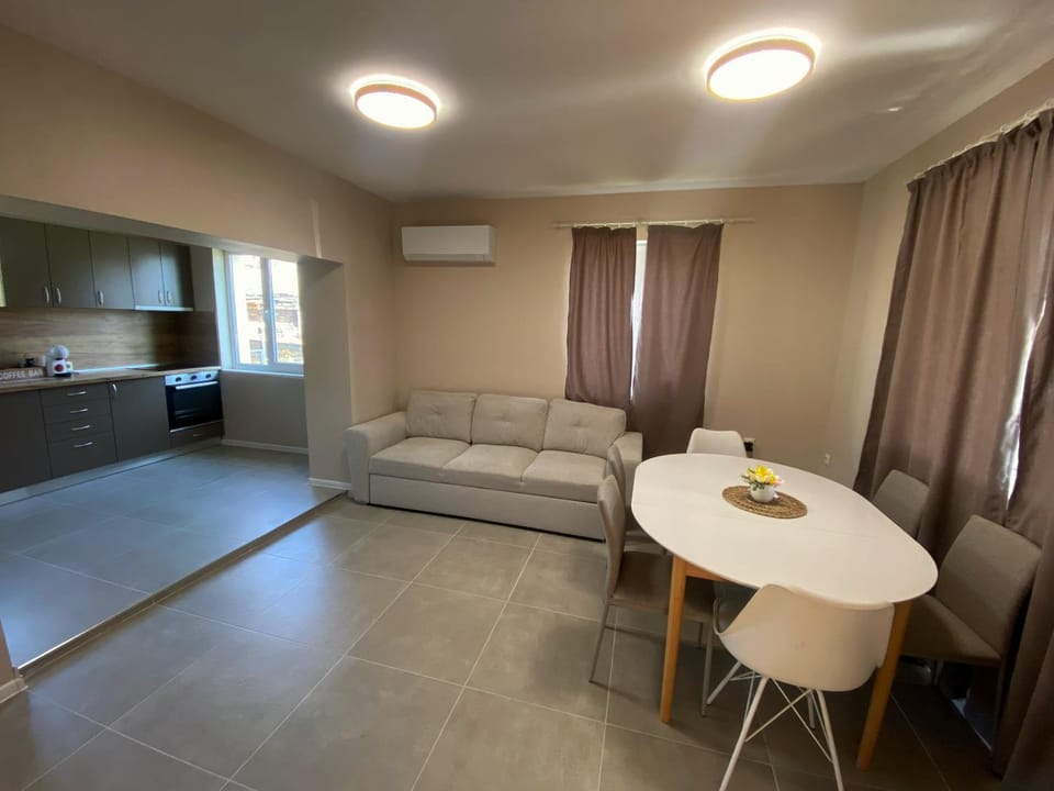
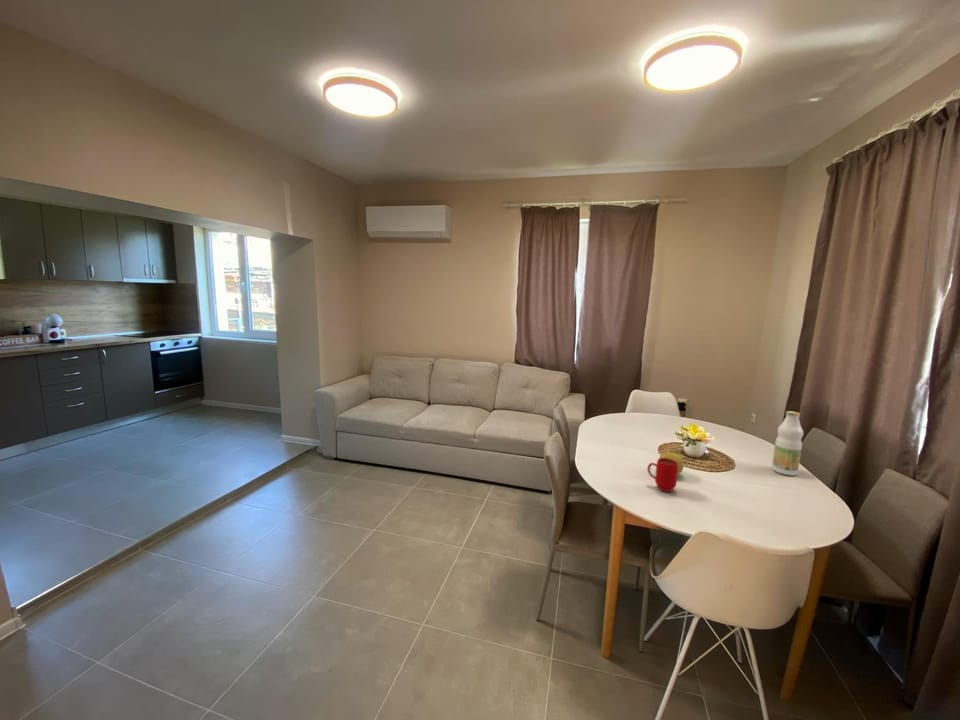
+ fruit (672, 459)
+ mug (661, 474)
+ bottle (788, 442)
